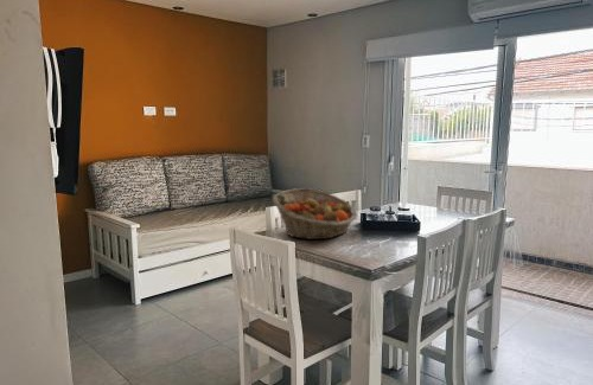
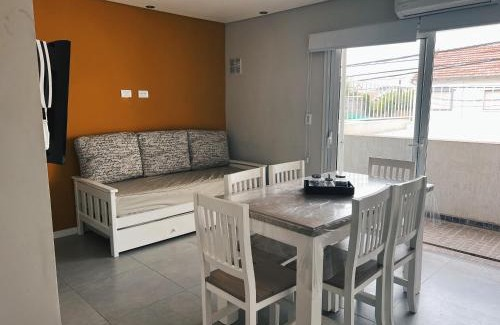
- fruit basket (314, 212)
